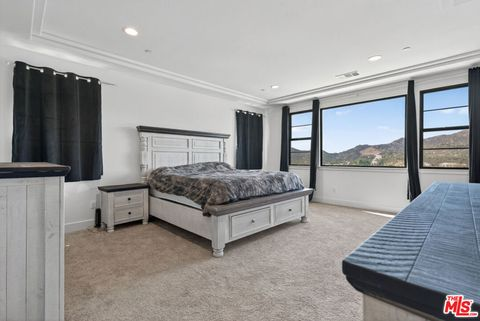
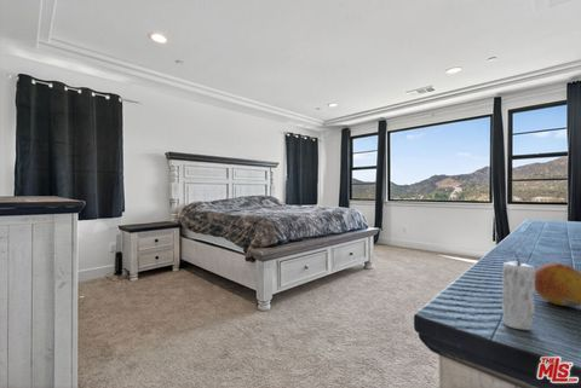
+ candle (518, 286)
+ fruit (559, 283)
